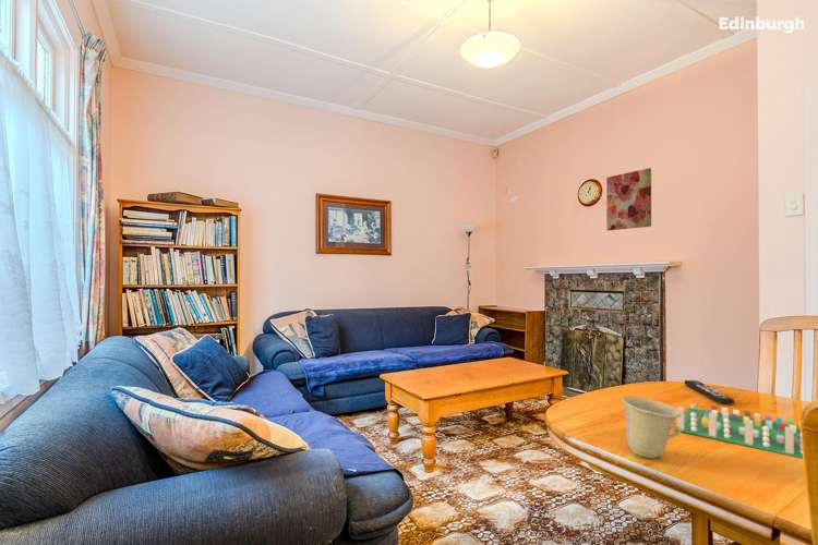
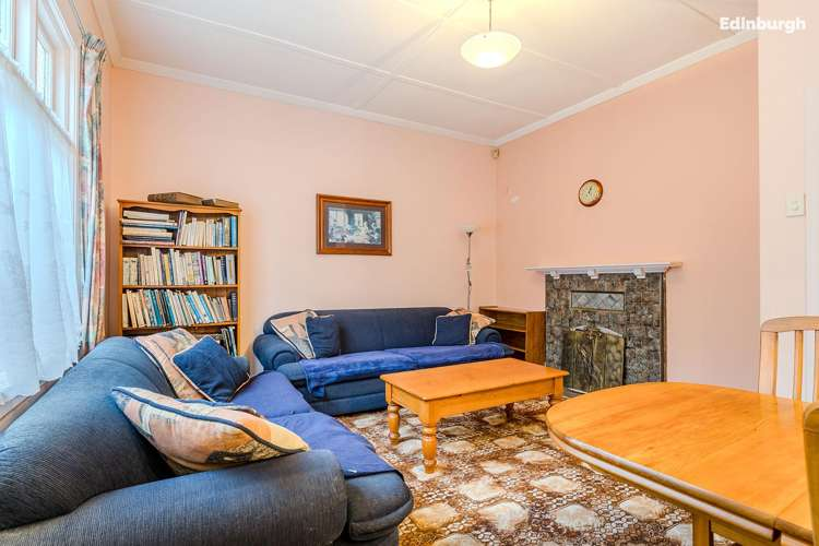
- remote control (707, 390)
- board game (751, 420)
- wall art (627, 201)
- cup (650, 427)
